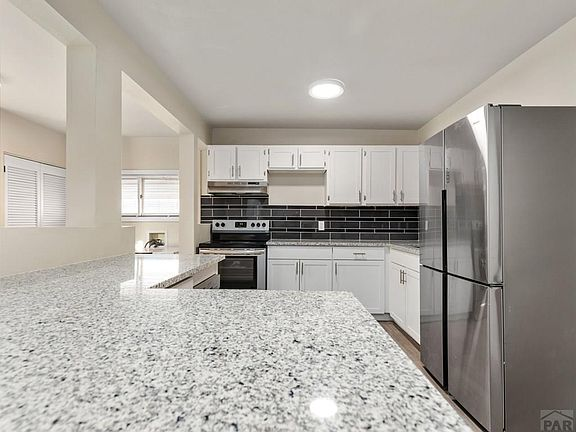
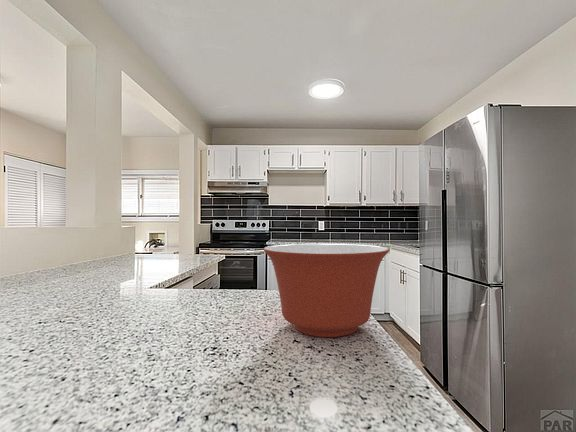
+ mixing bowl (325, 286)
